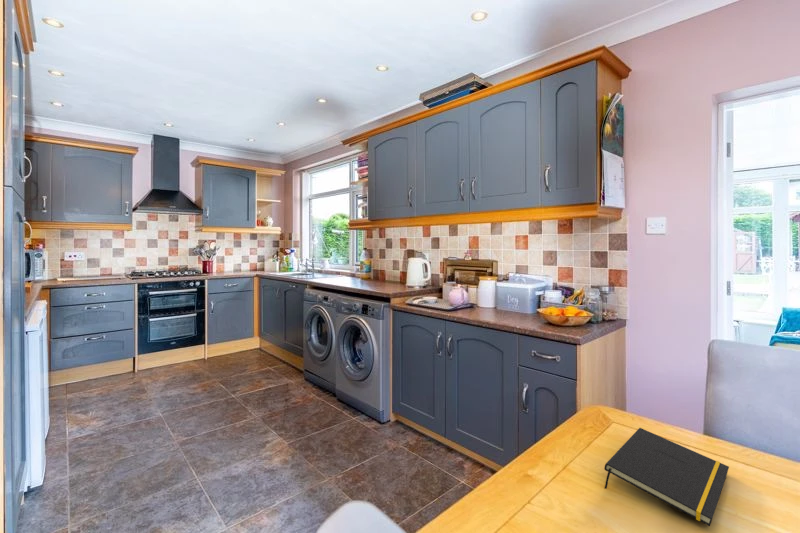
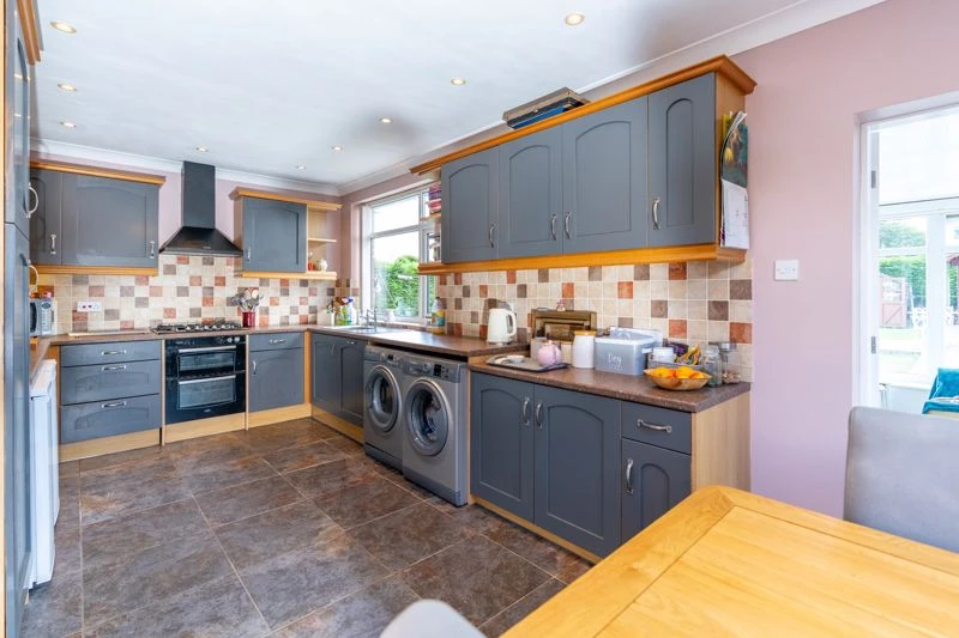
- notepad (668, 468)
